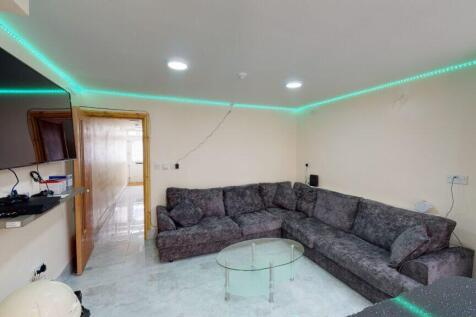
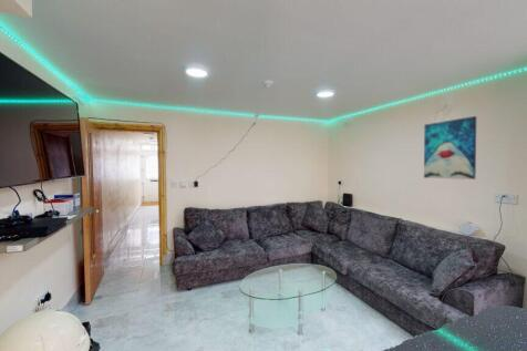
+ wall art (447, 149)
